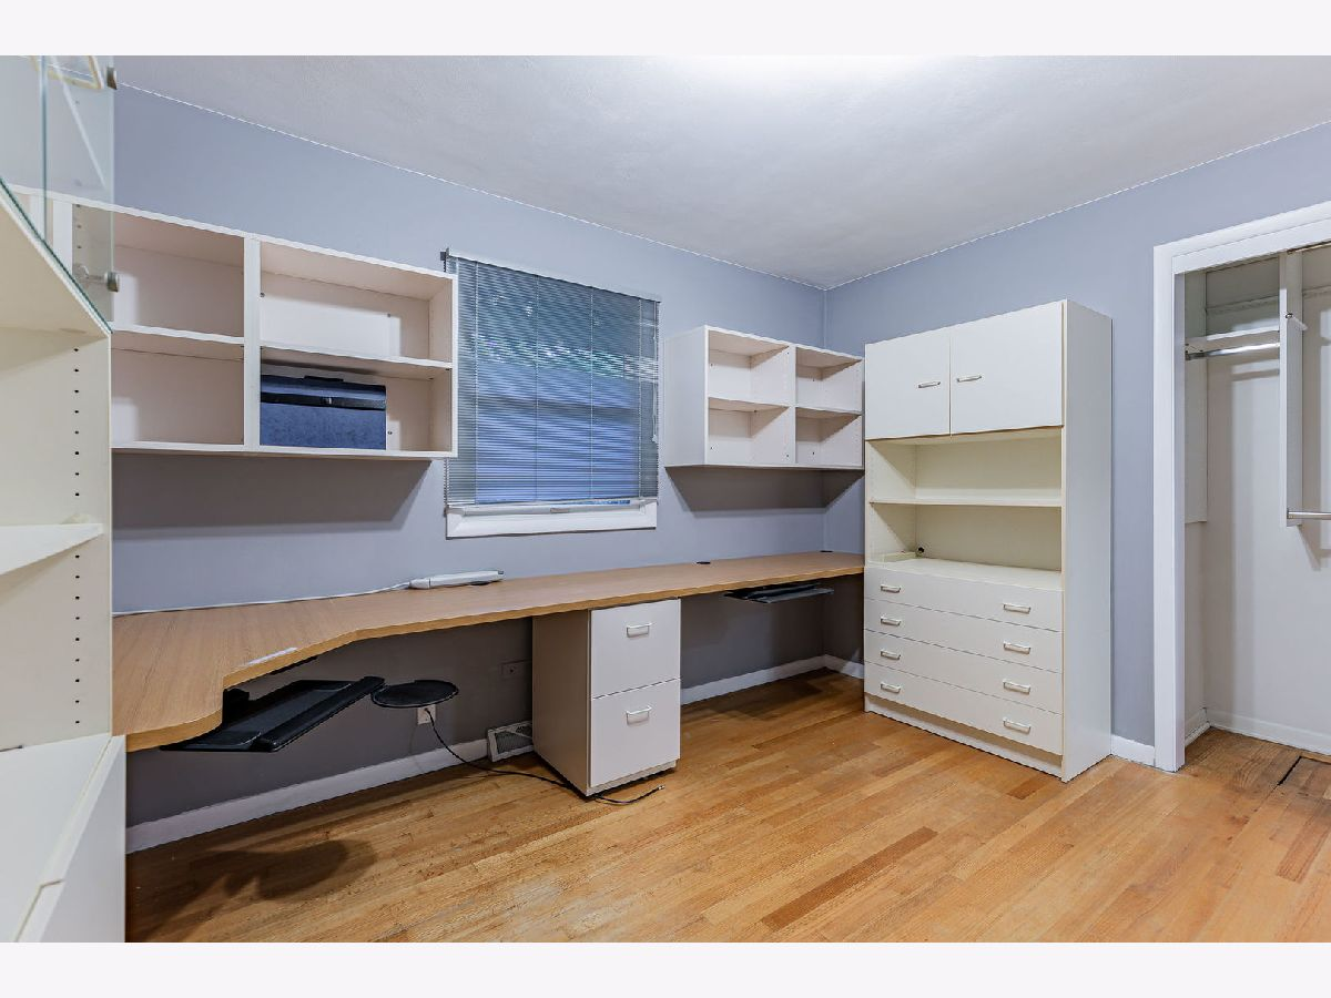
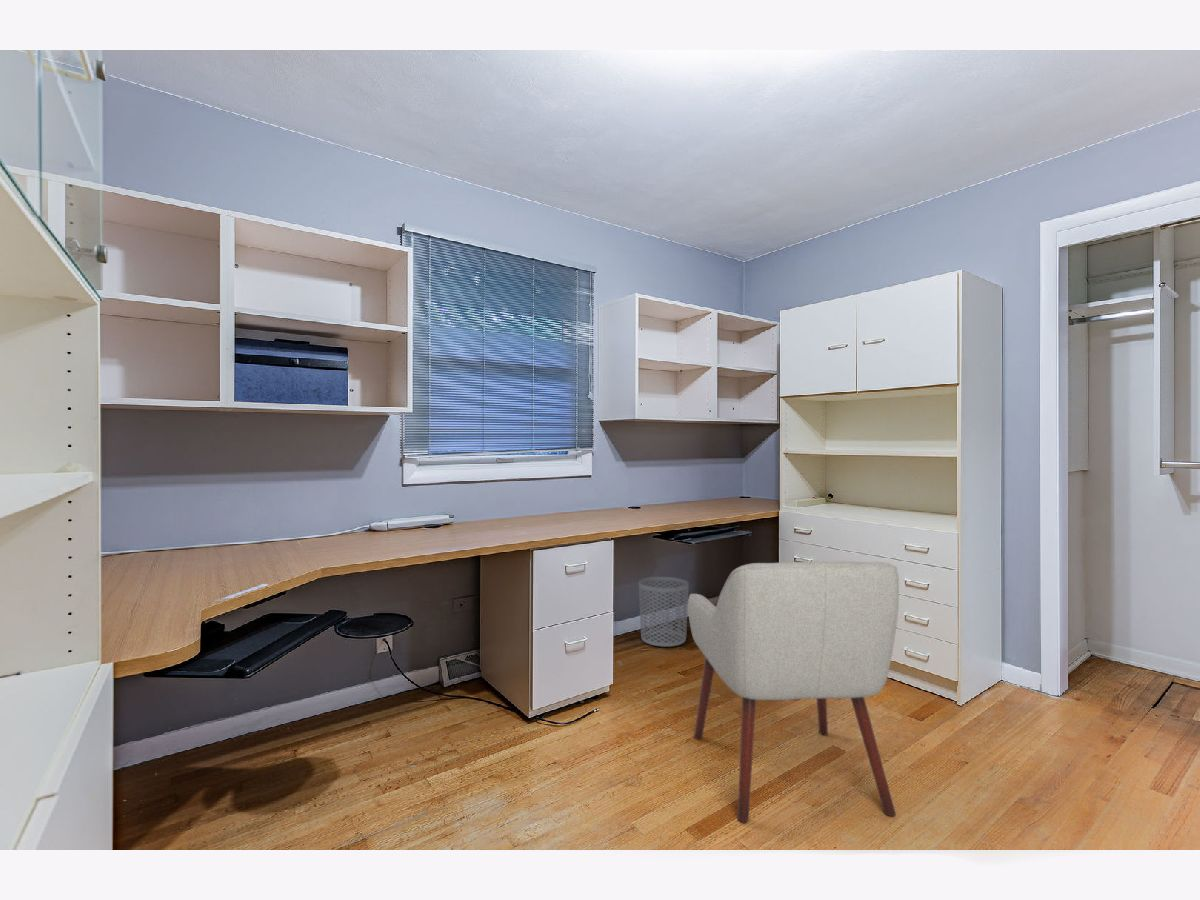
+ chair (787, 660)
+ waste bin (663, 610)
